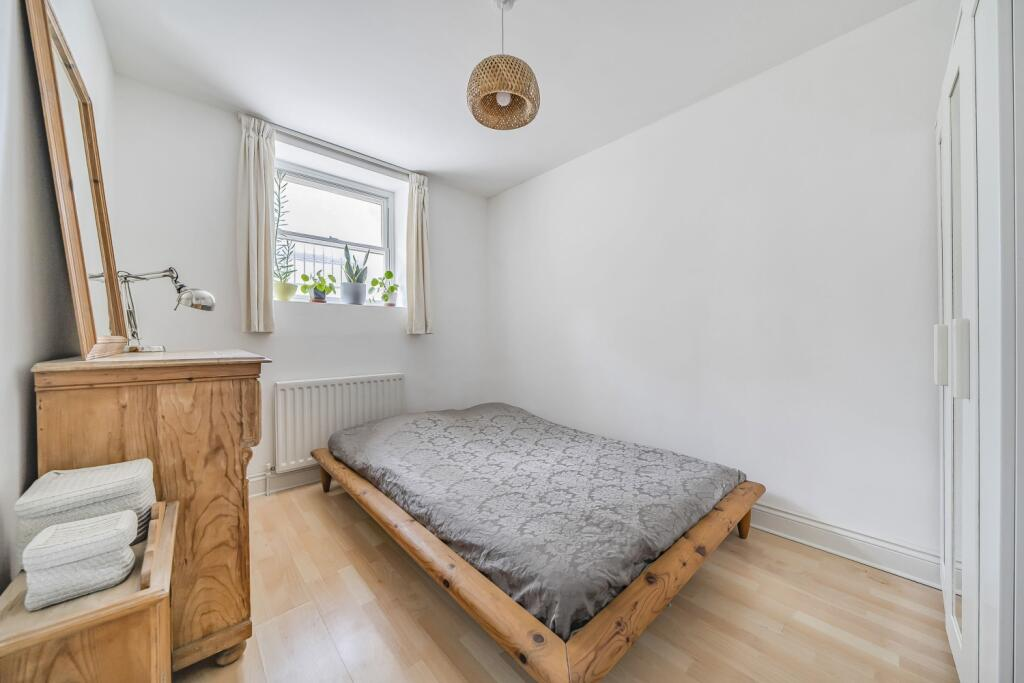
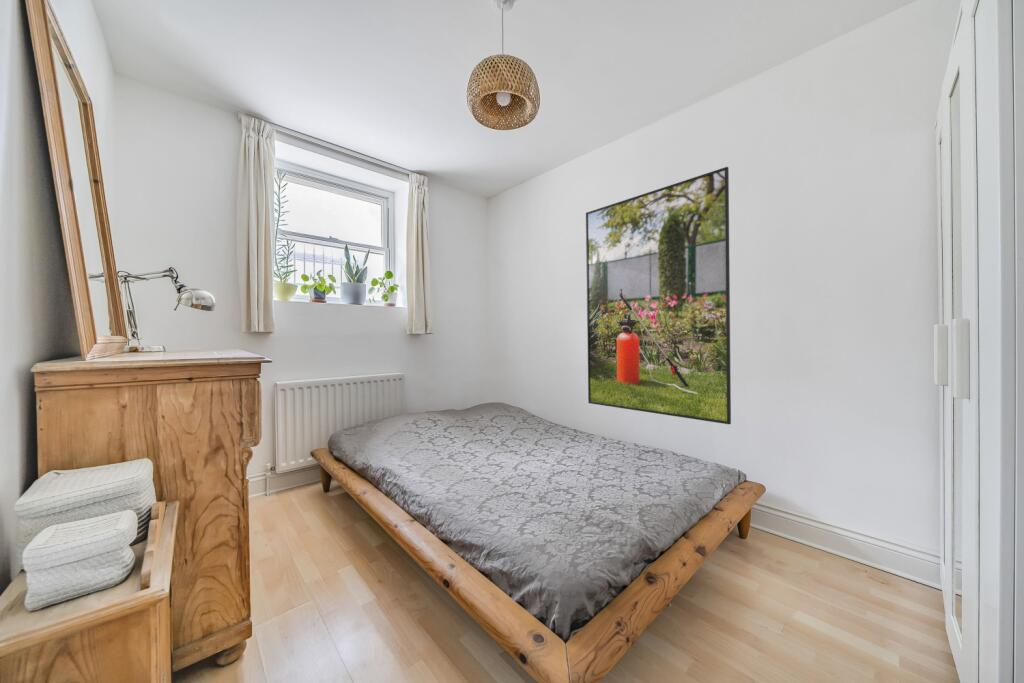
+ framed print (647, 303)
